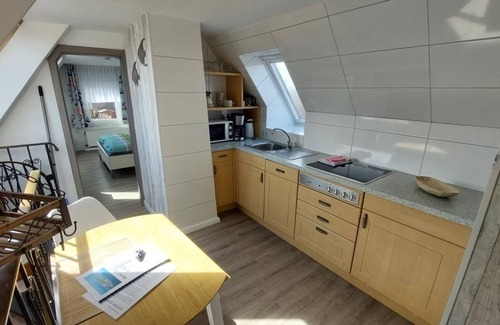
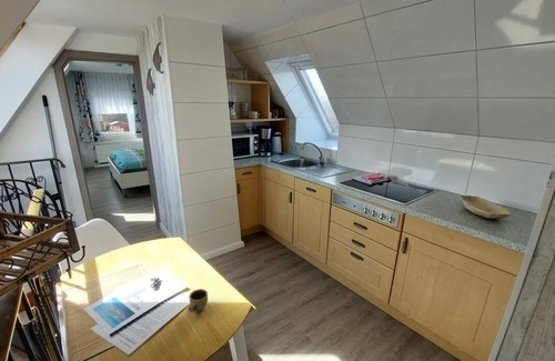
+ cup (196, 302)
